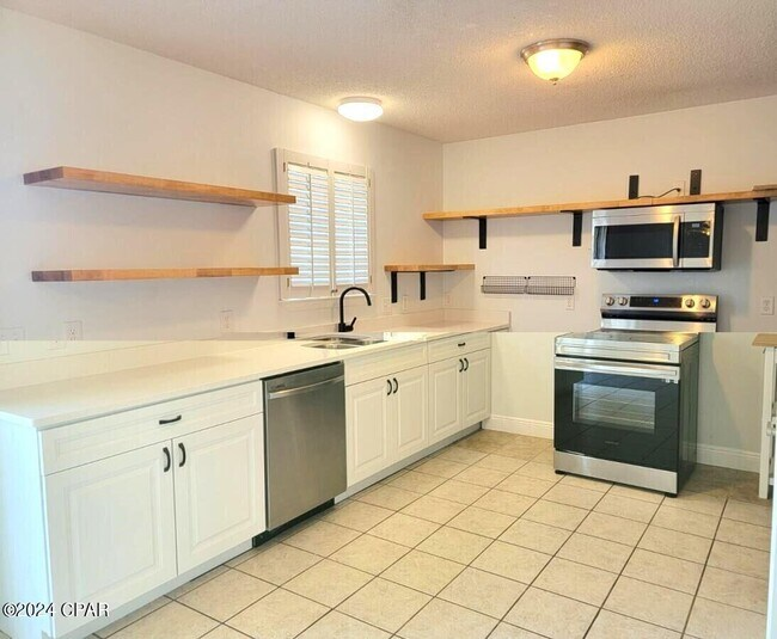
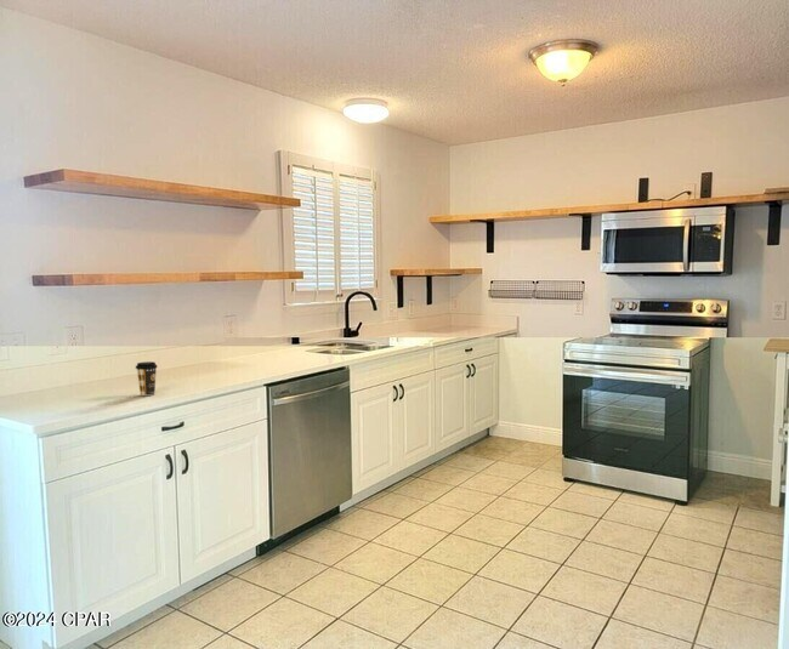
+ coffee cup (147, 378)
